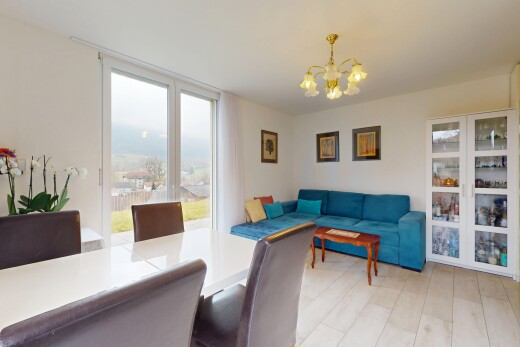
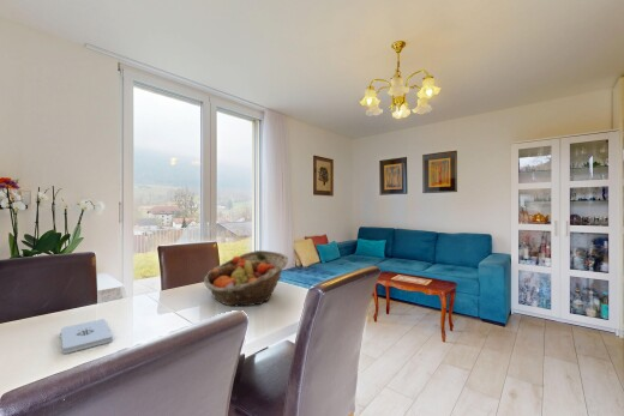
+ notepad (85, 333)
+ fruit basket (246, 275)
